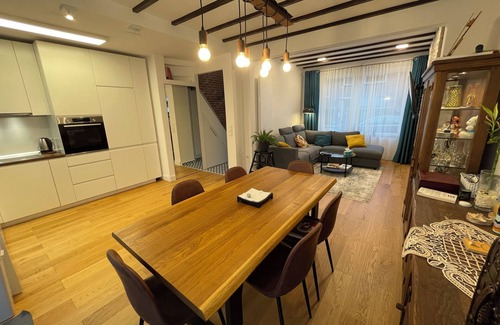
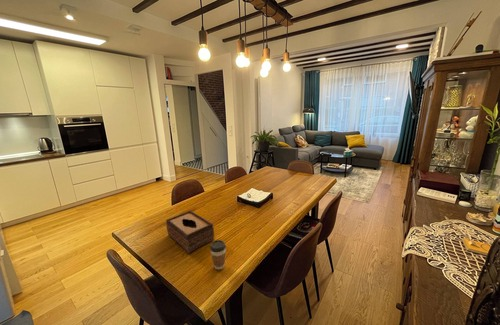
+ coffee cup (218, 255)
+ tissue box (189, 229)
